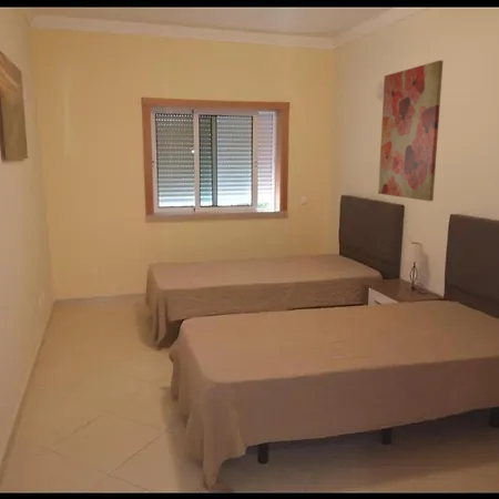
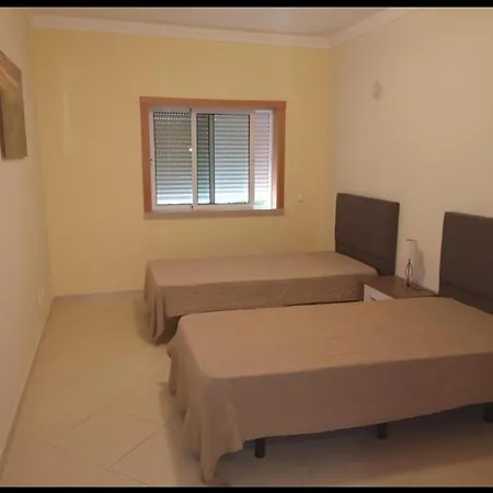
- wall art (407, 134)
